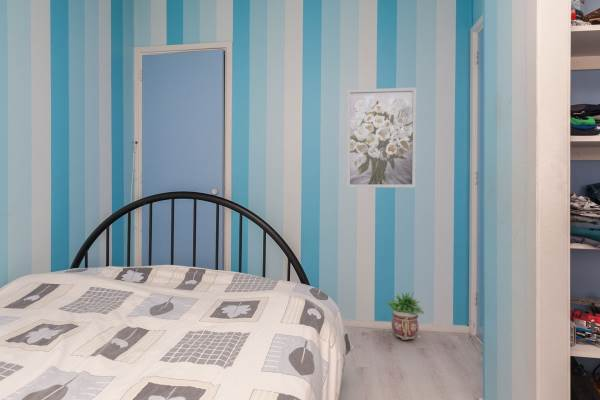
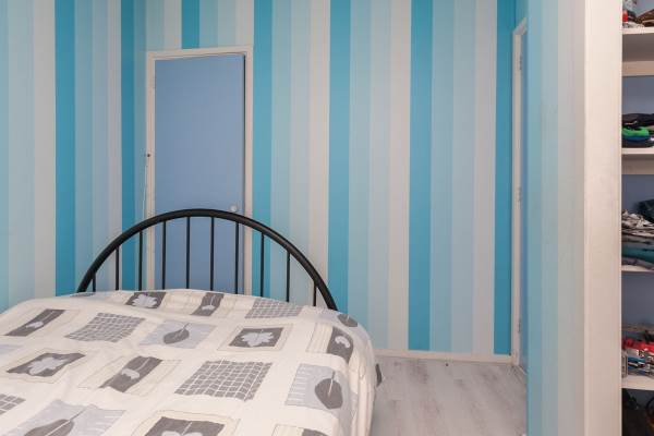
- potted plant (404, 313)
- wall art (380, 138)
